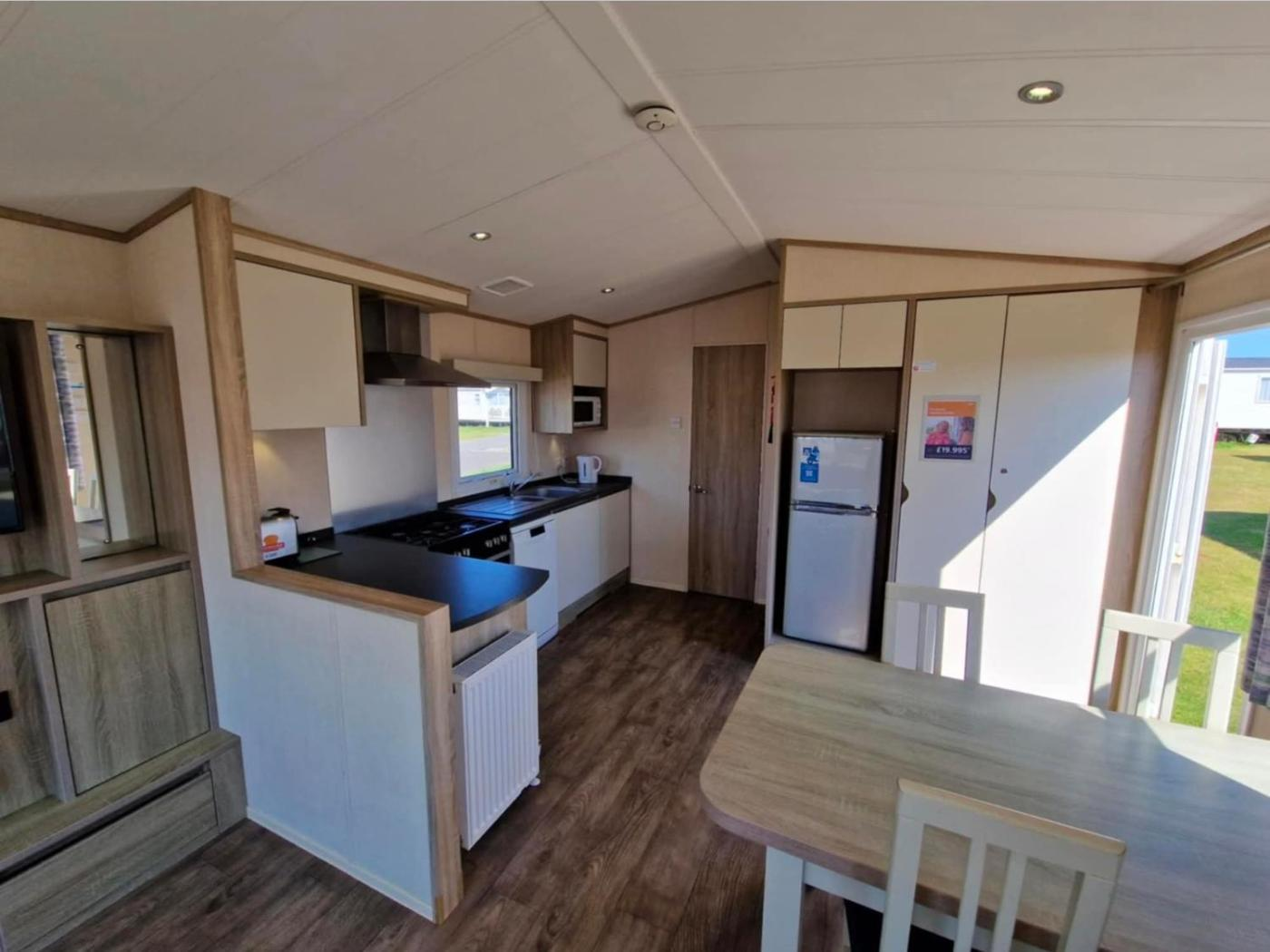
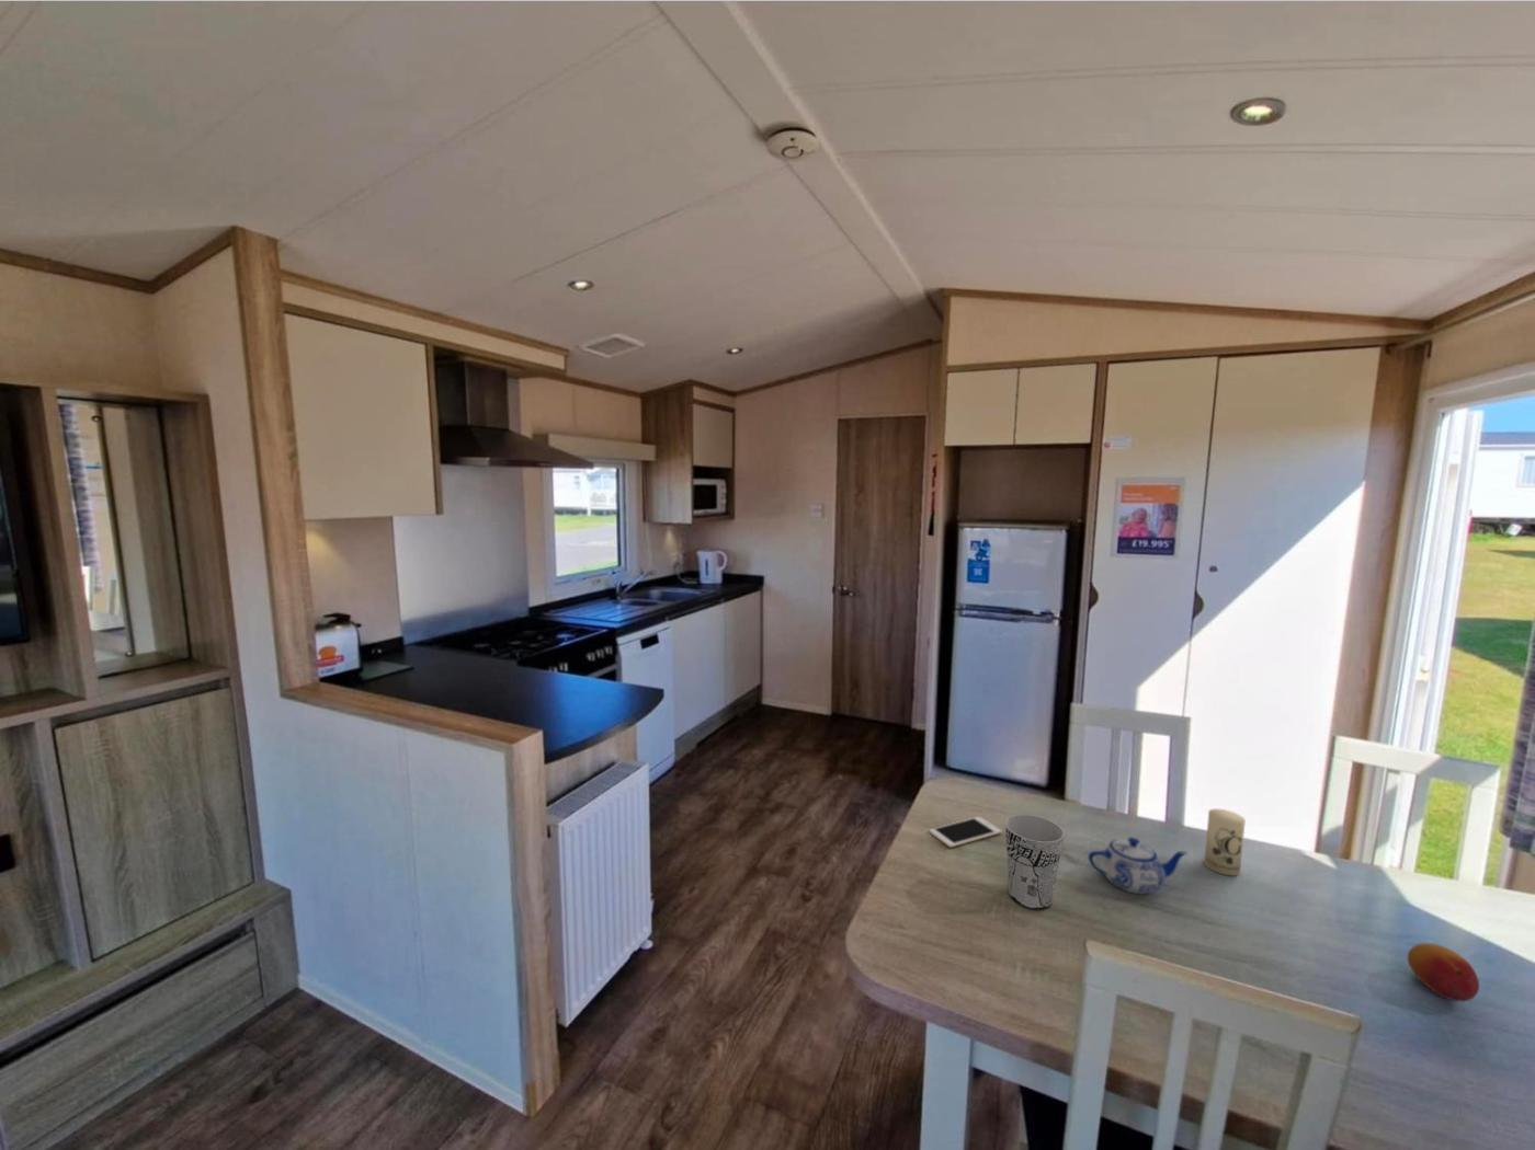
+ teapot (1137, 861)
+ candle (1223, 841)
+ cell phone (965, 831)
+ cup (1032, 862)
+ fruit (1441, 968)
